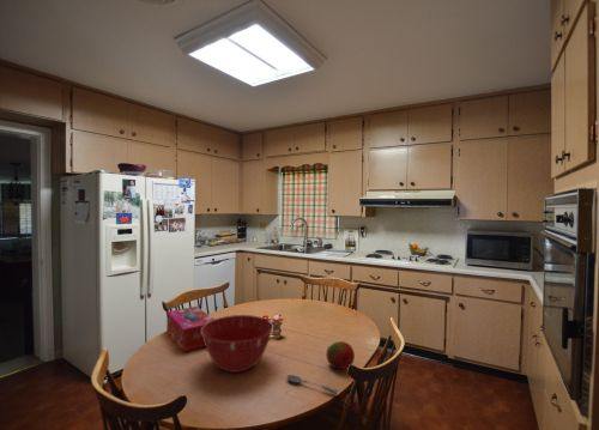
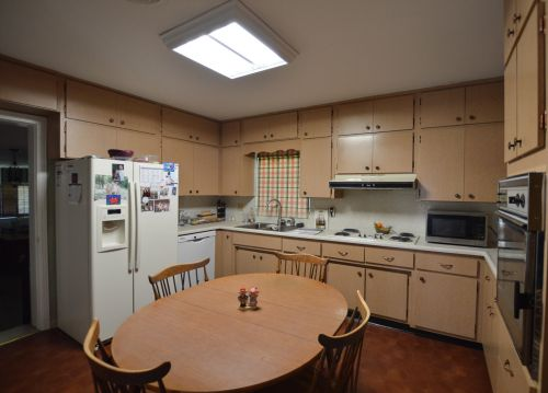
- mixing bowl (237, 345)
- soupspoon (310, 382)
- tissue box (190, 326)
- fruit (339, 355)
